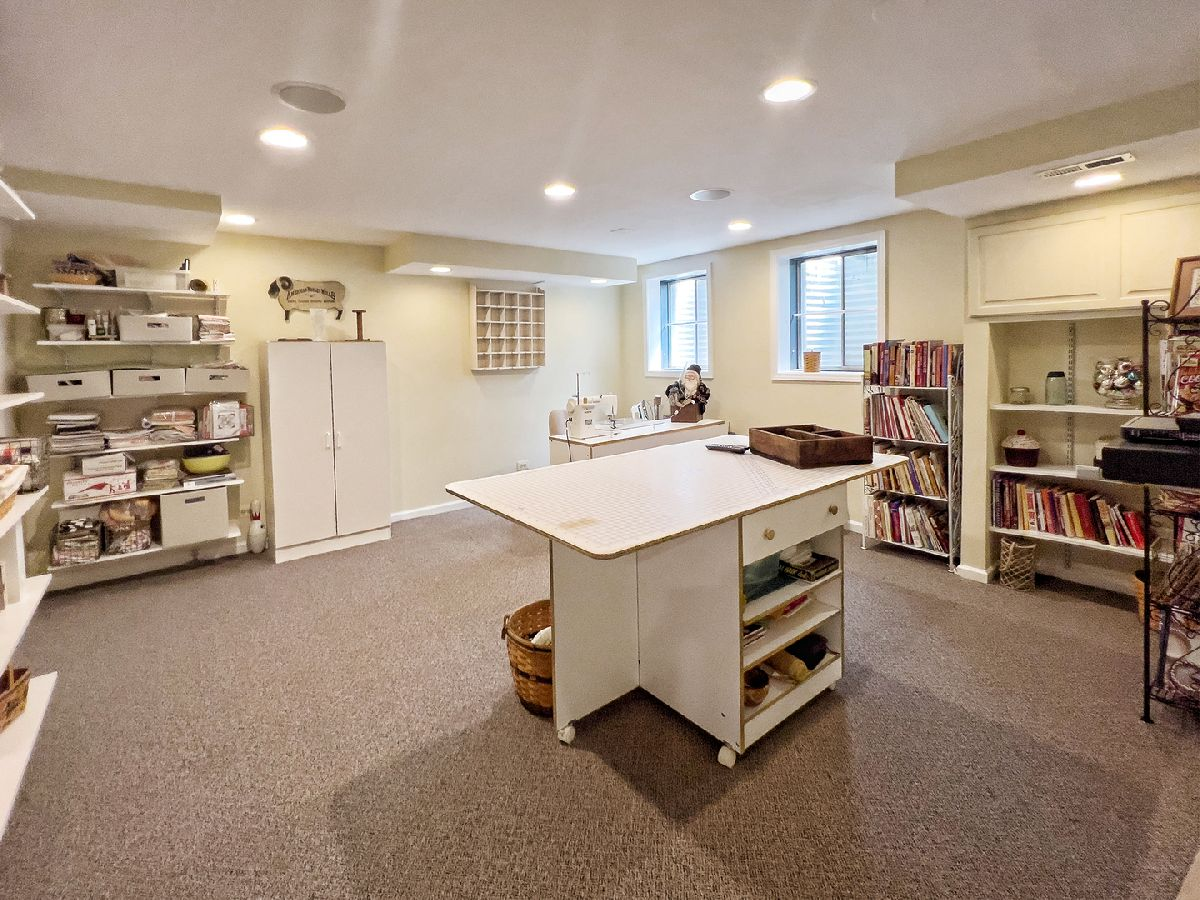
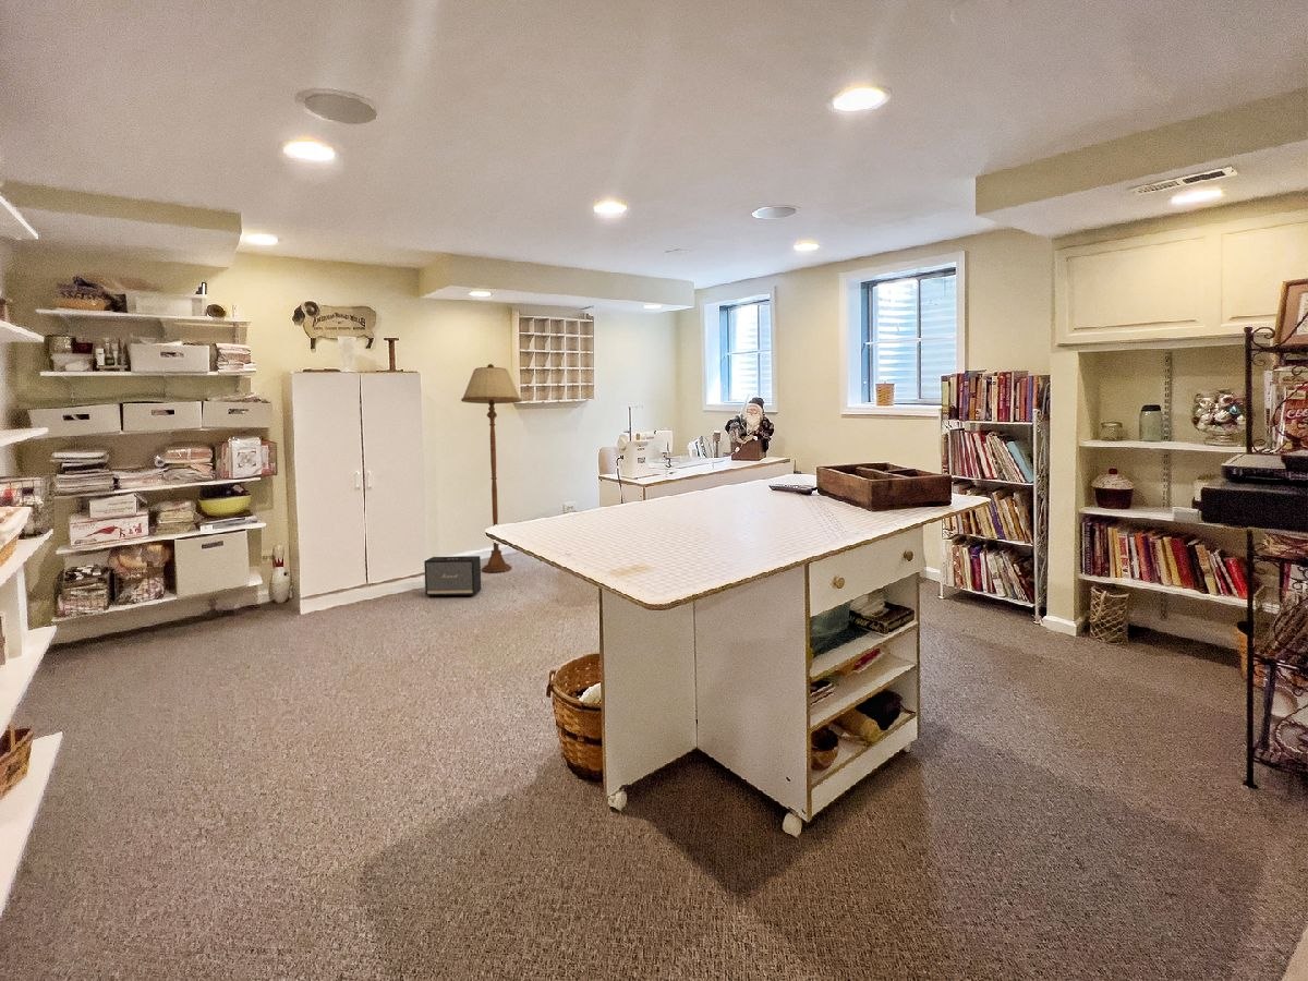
+ speaker (452, 576)
+ floor lamp (494, 468)
